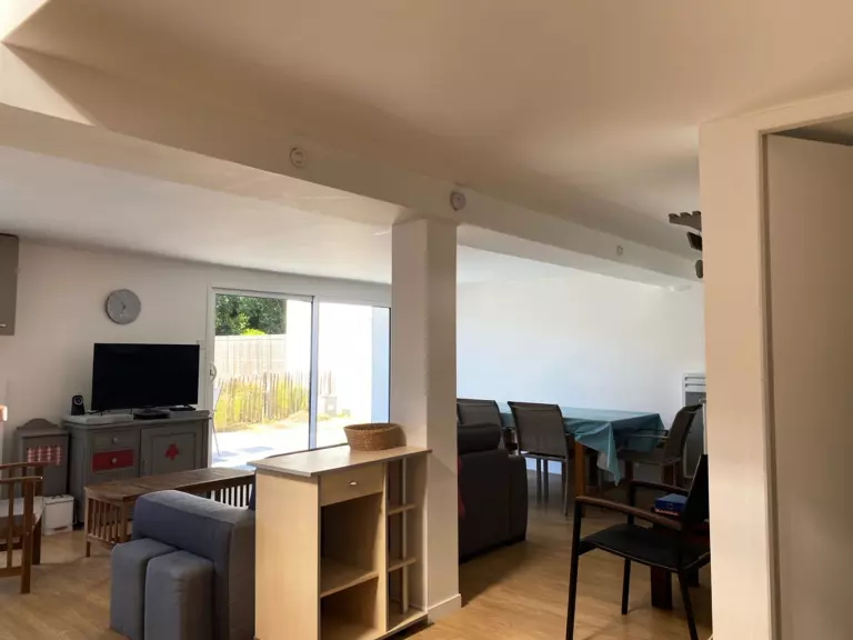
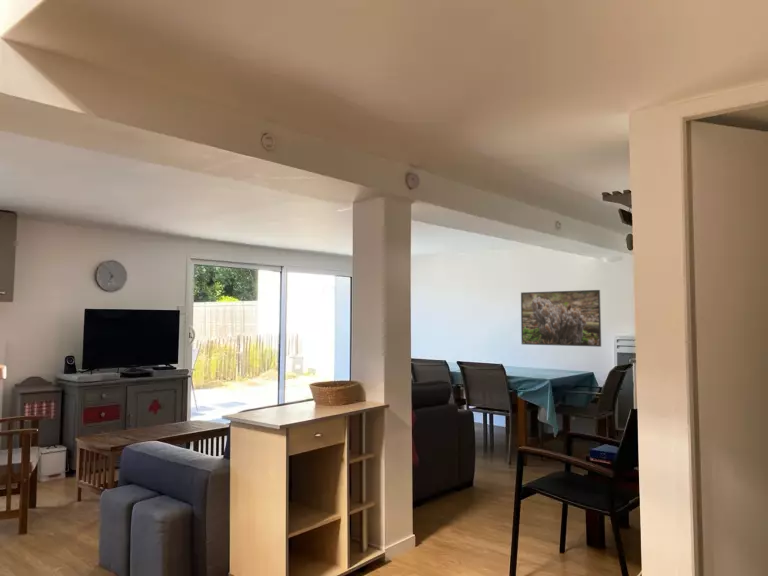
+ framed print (559, 318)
